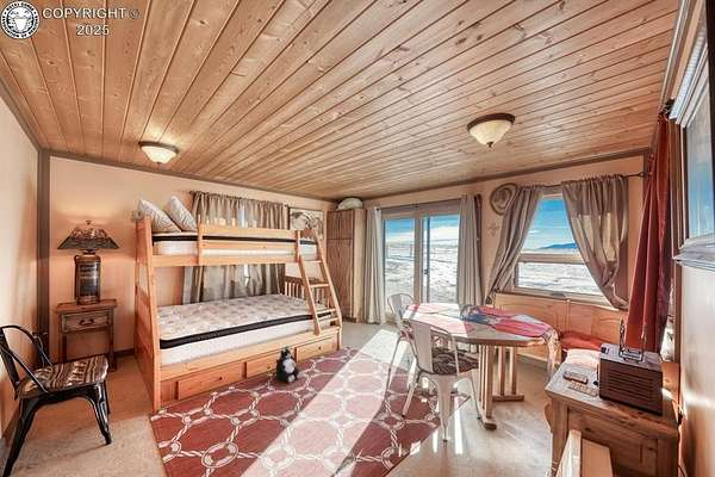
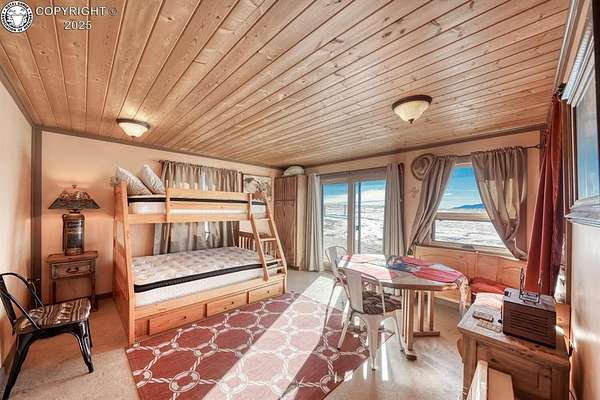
- plush toy (287, 363)
